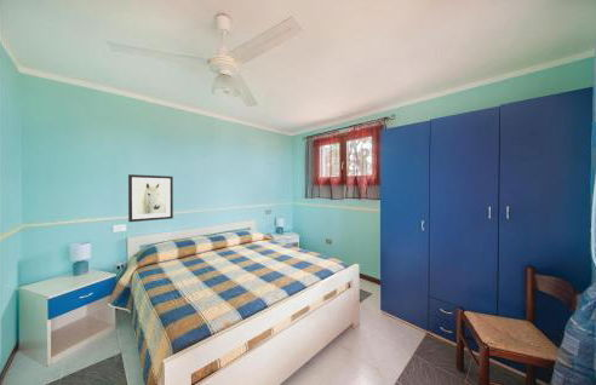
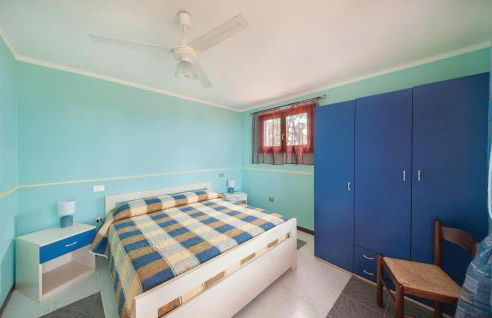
- wall art (151, 197)
